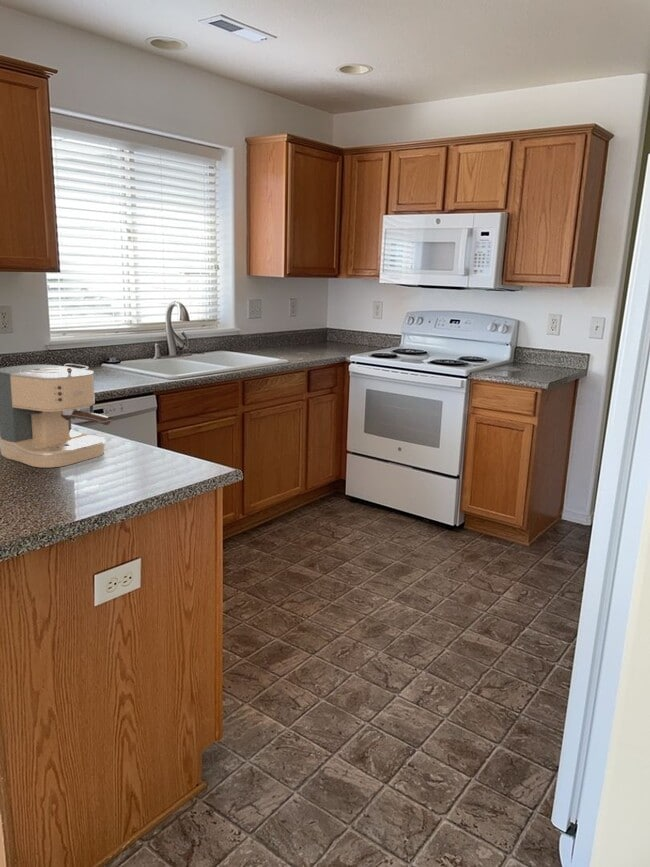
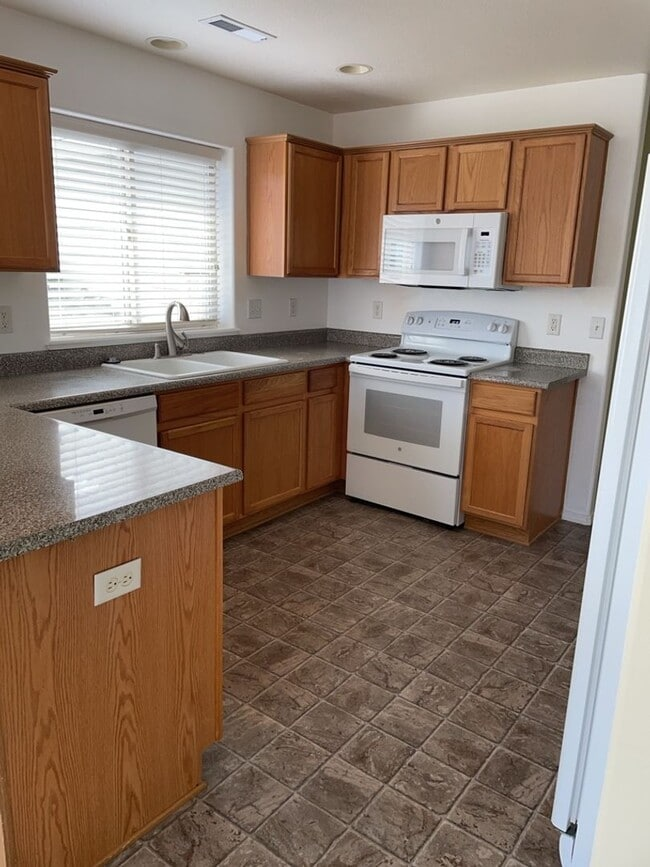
- coffee maker (58, 411)
